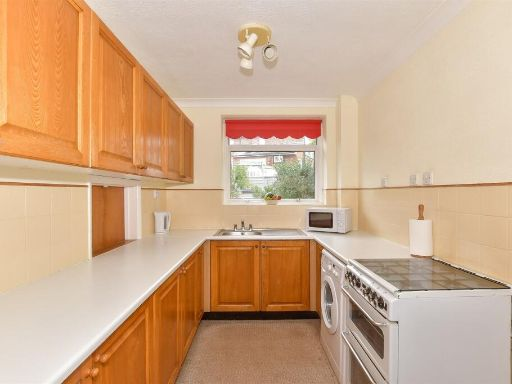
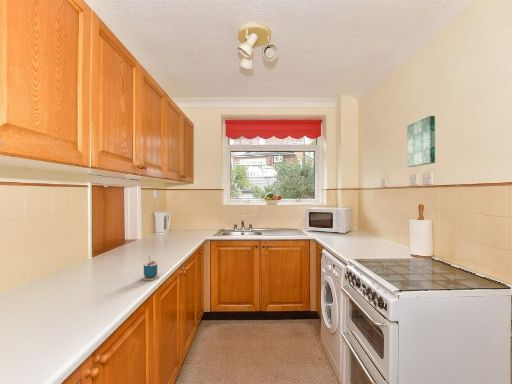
+ wall art (420, 143)
+ cup (150, 266)
